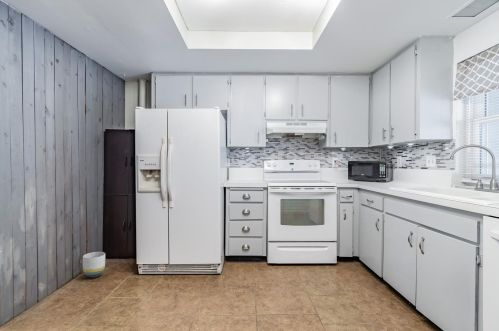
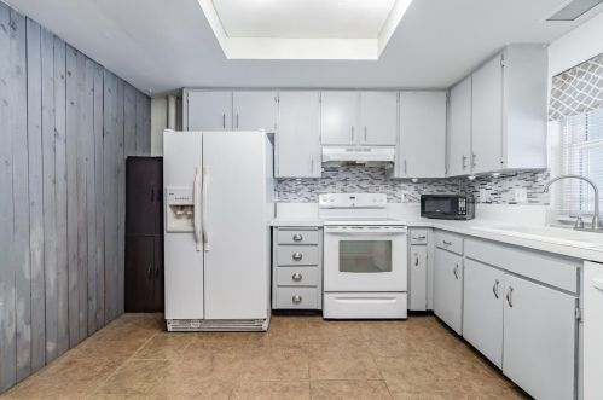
- planter (94, 265)
